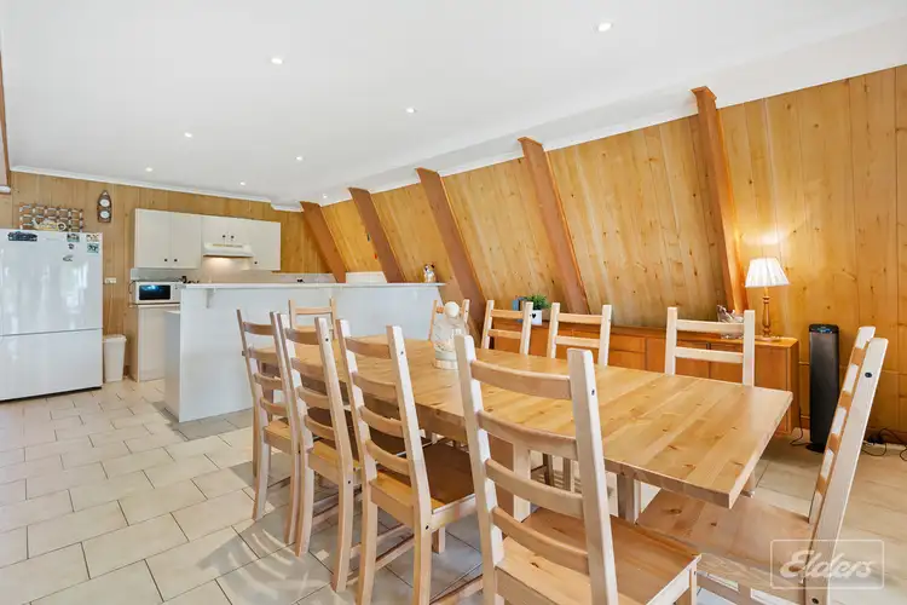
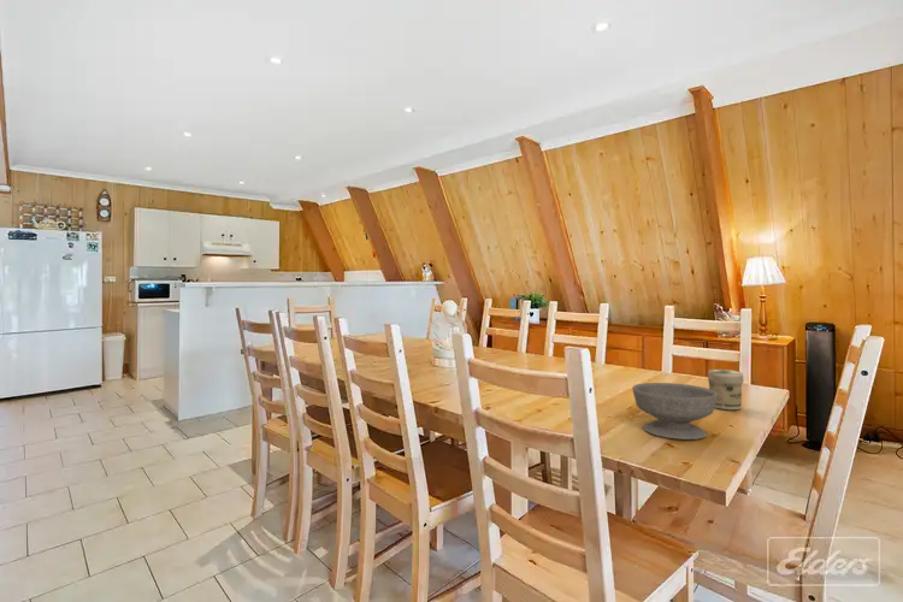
+ jar (725, 389)
+ bowl (673, 409)
